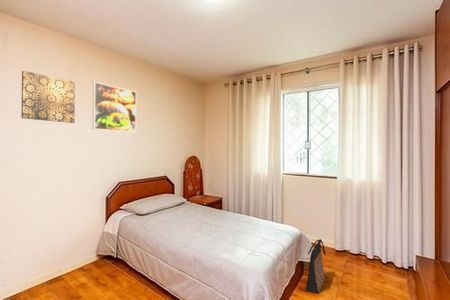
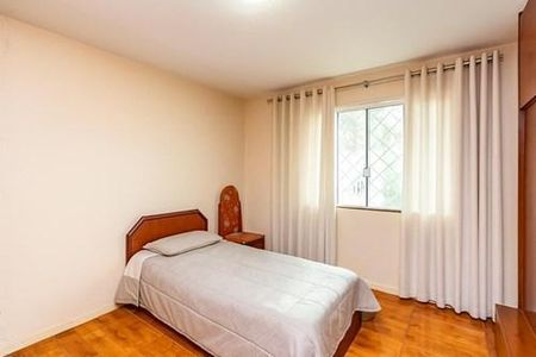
- bag (316, 262)
- wall art (50, 98)
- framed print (116, 109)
